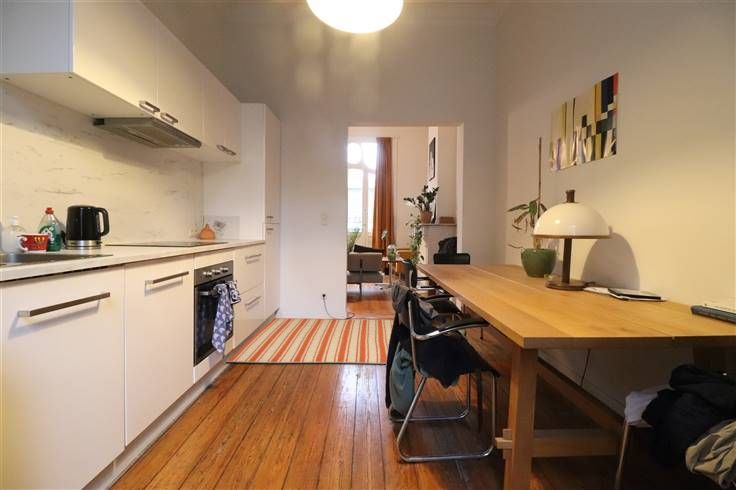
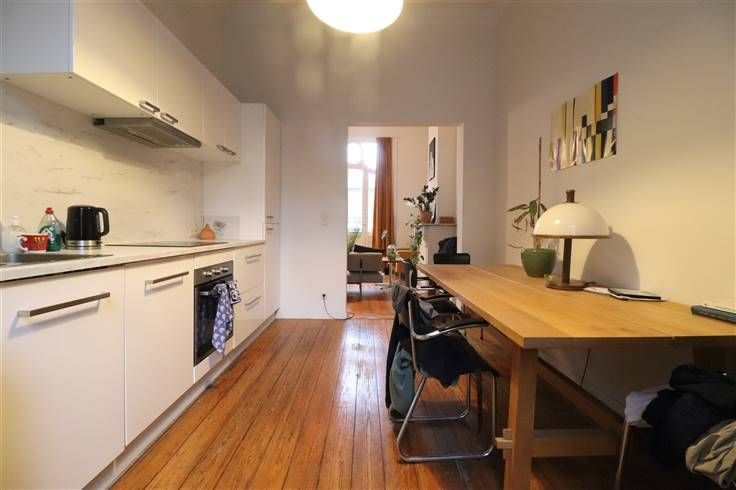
- rug (333, 336)
